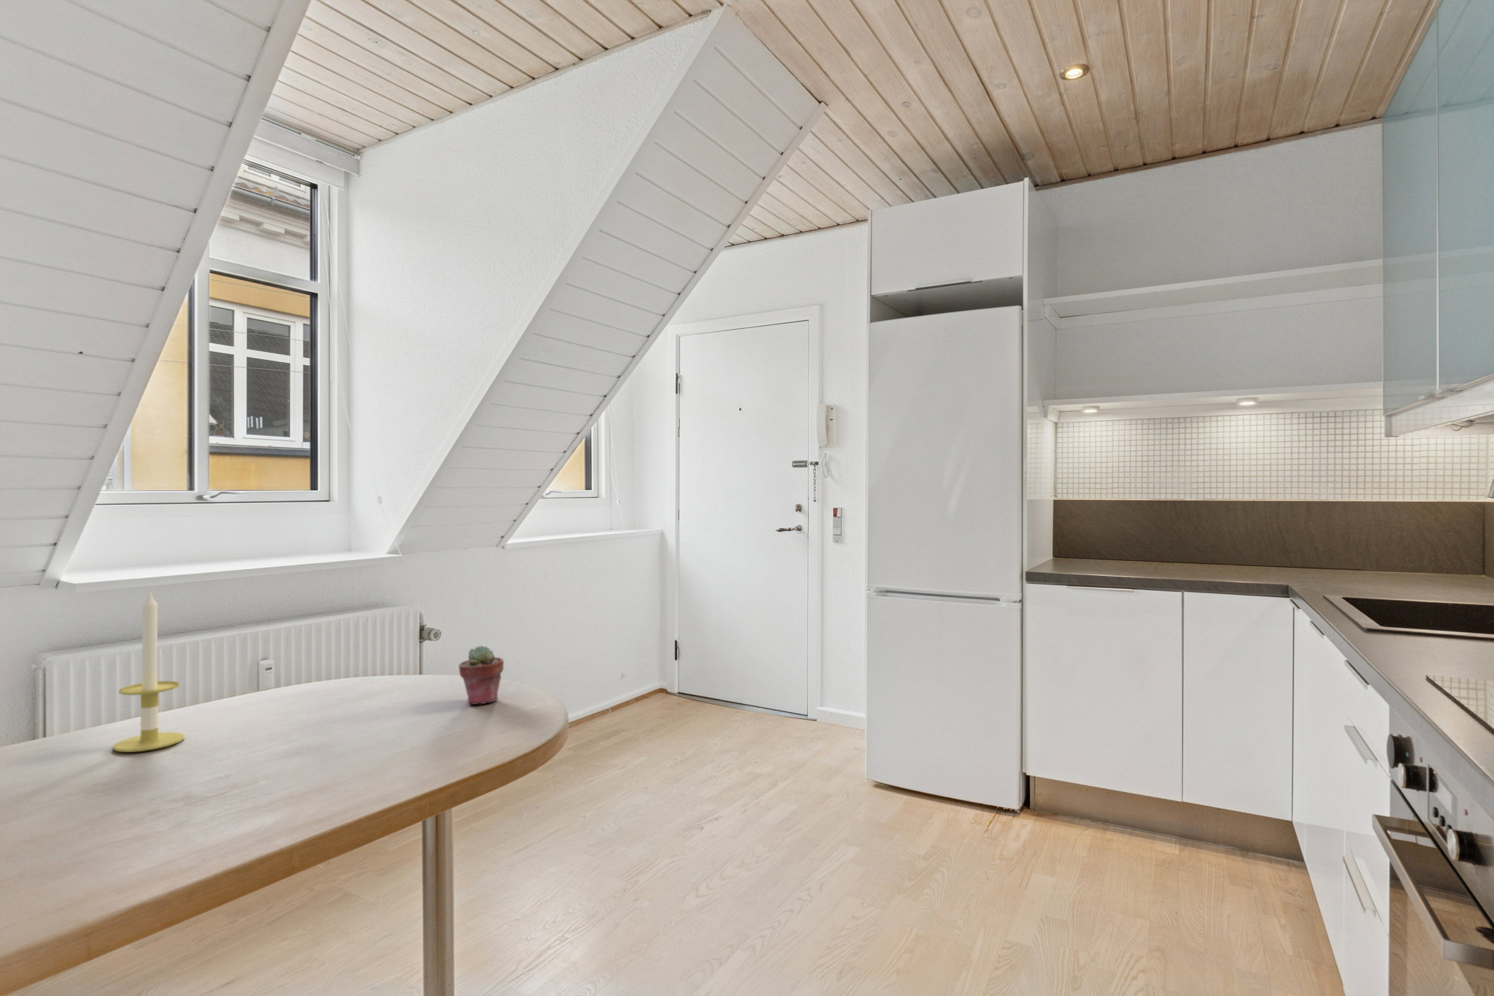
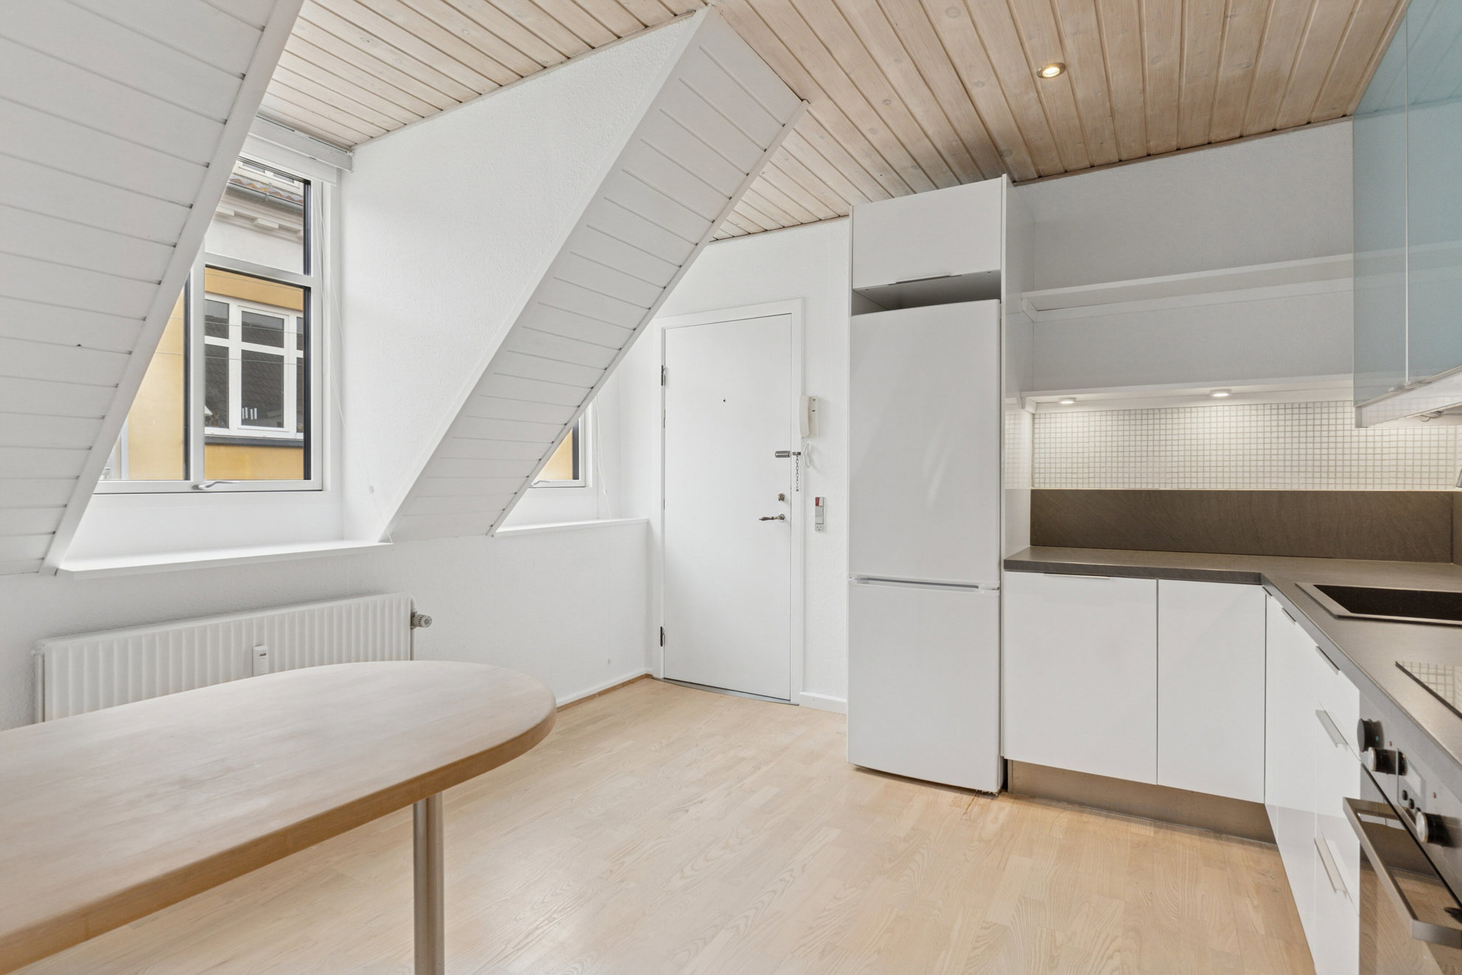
- candle (149, 666)
- potted succulent (481, 673)
